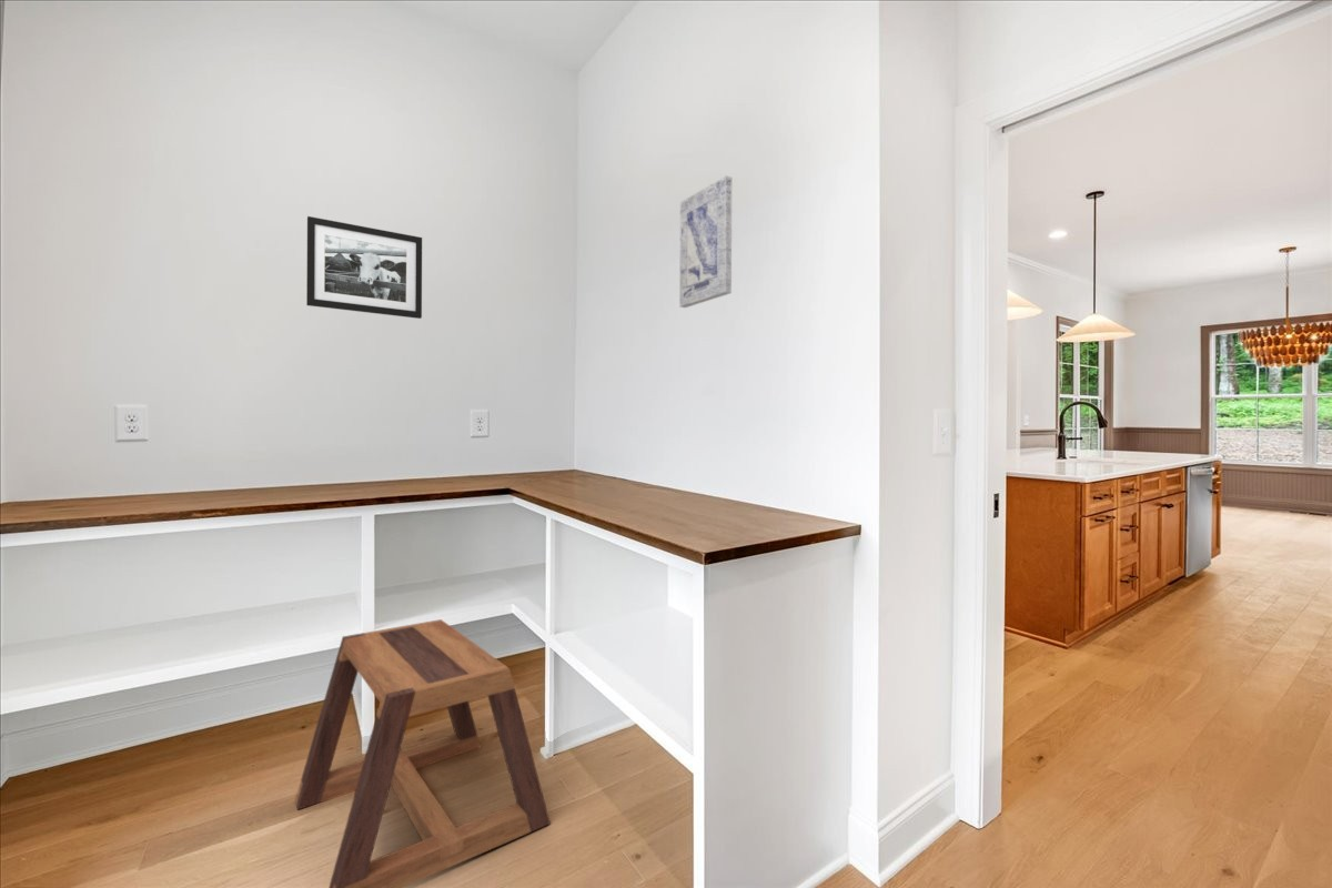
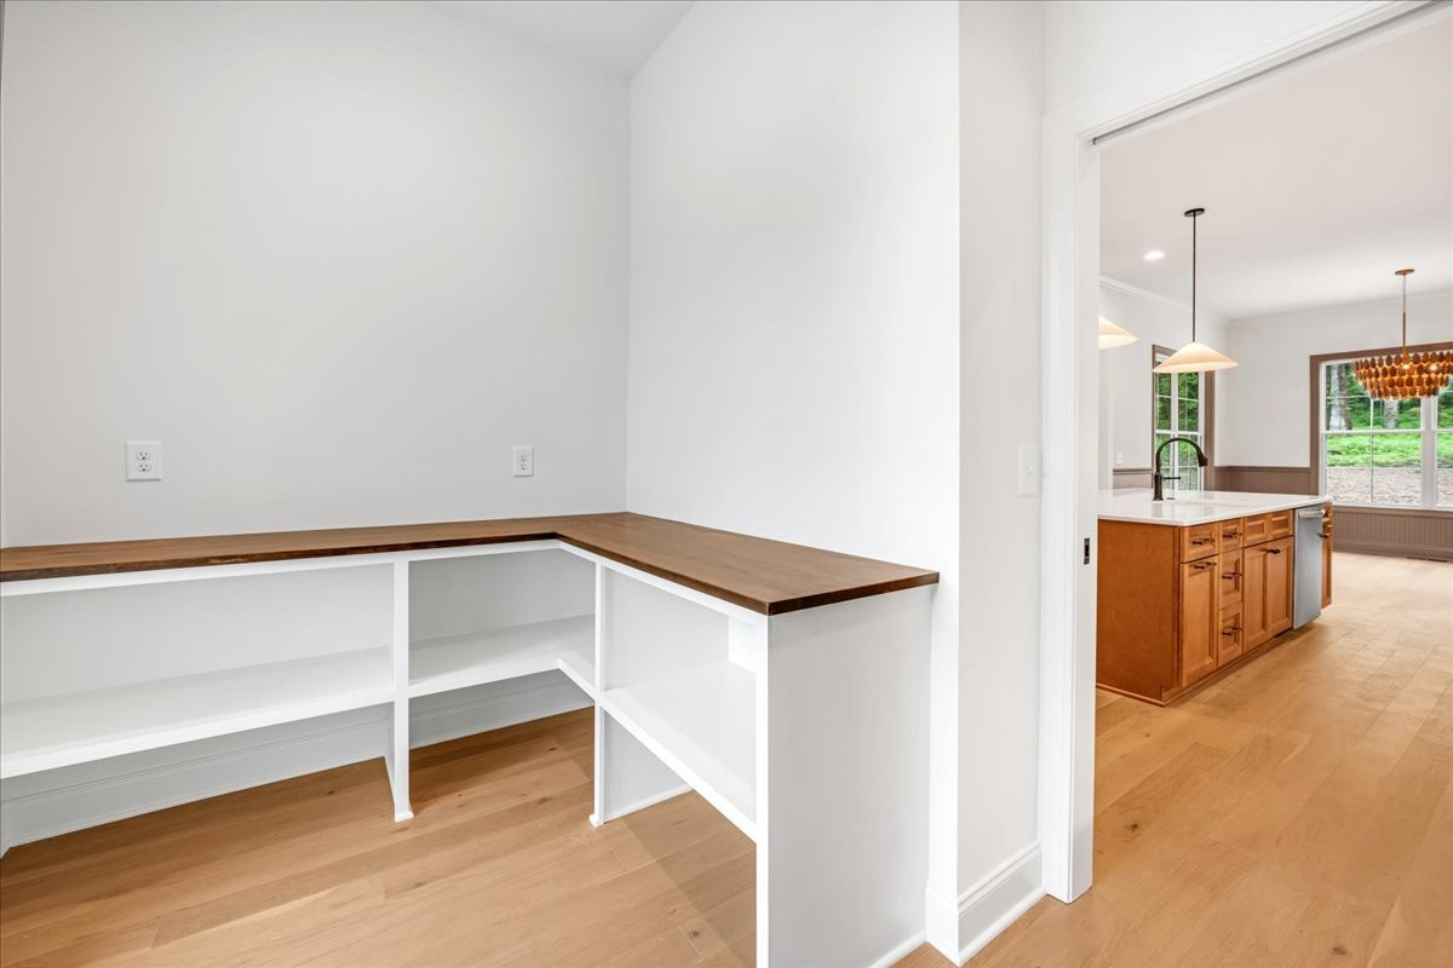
- picture frame (366, 270)
- stool (424, 743)
- wall art (704, 245)
